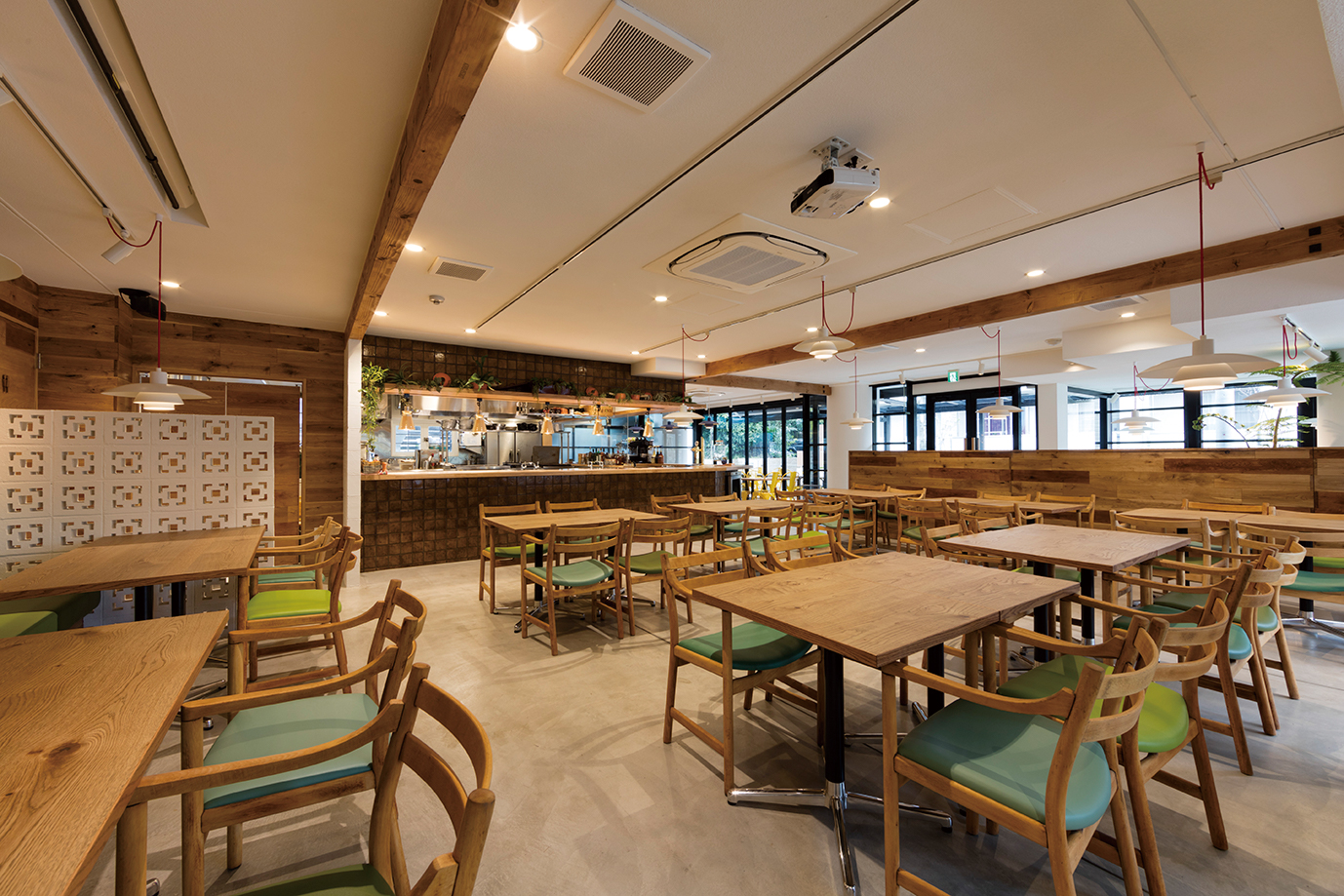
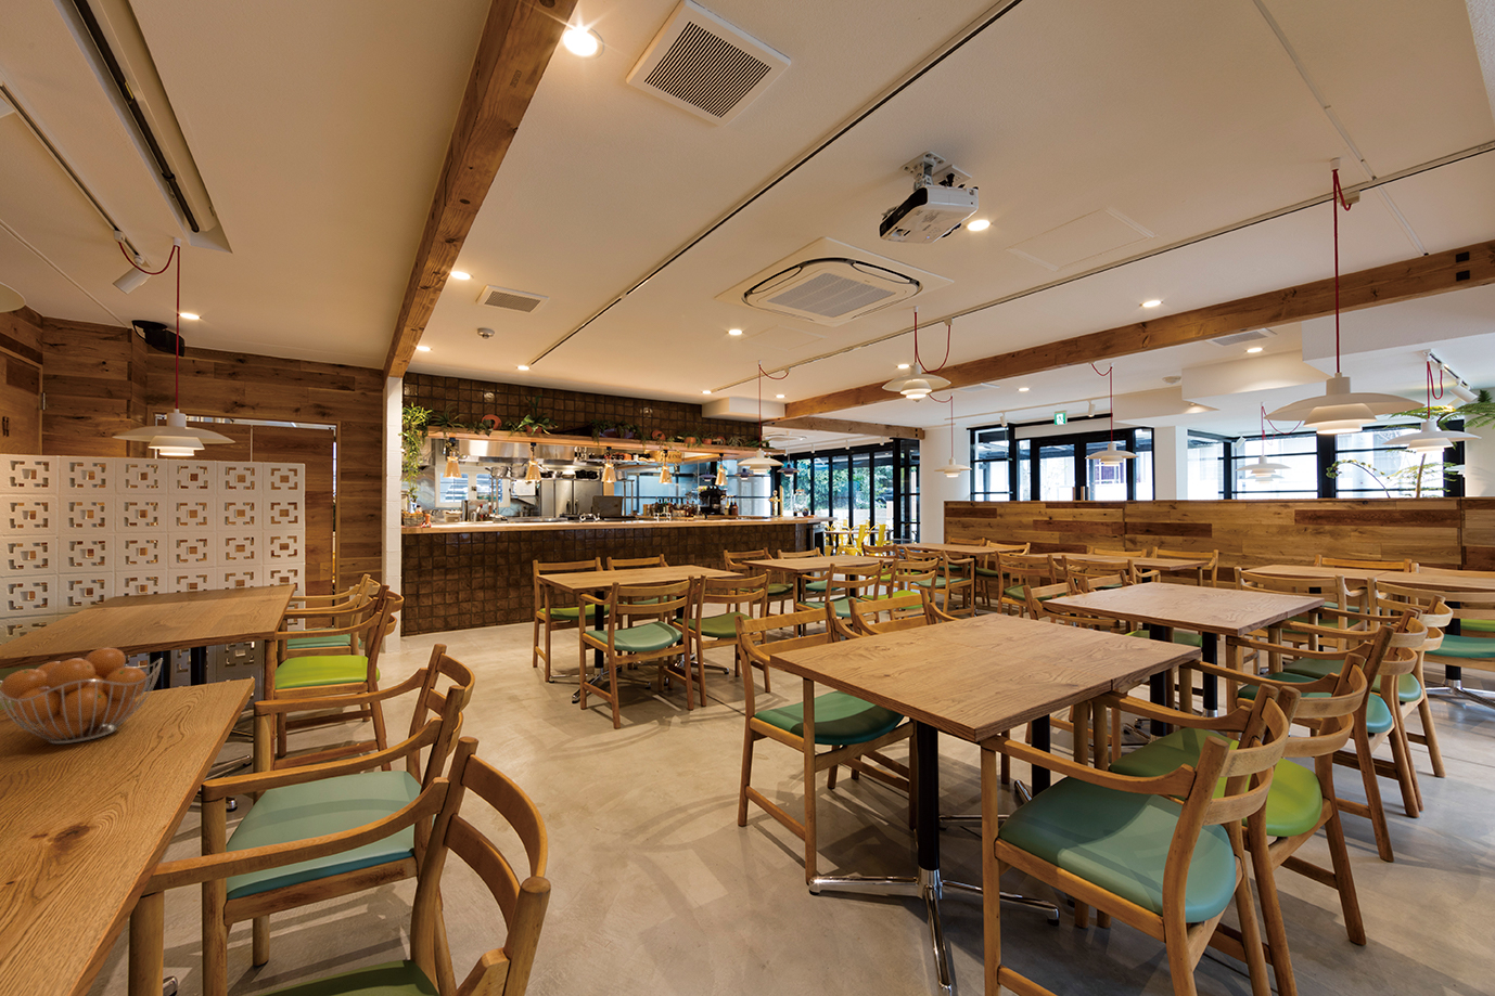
+ fruit basket (83, 694)
